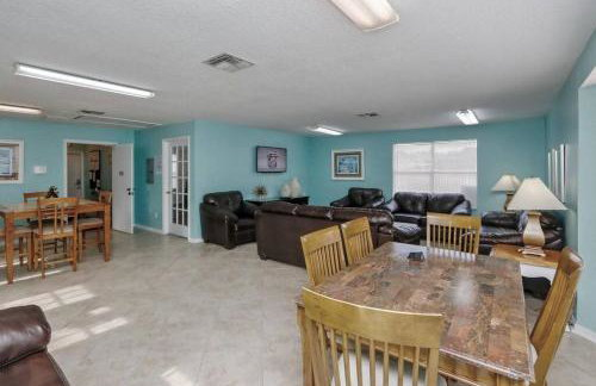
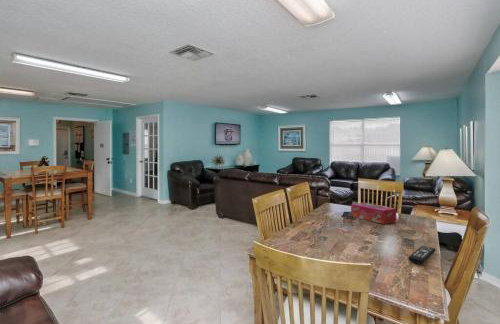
+ tissue box (372, 212)
+ remote control (422, 254)
